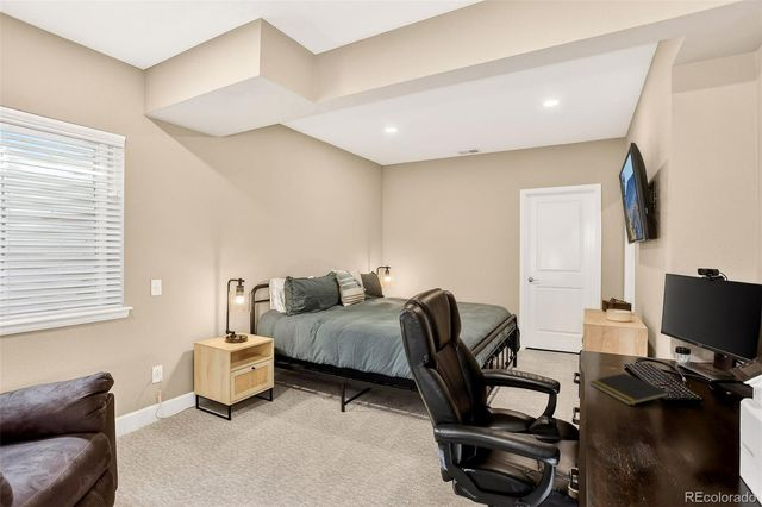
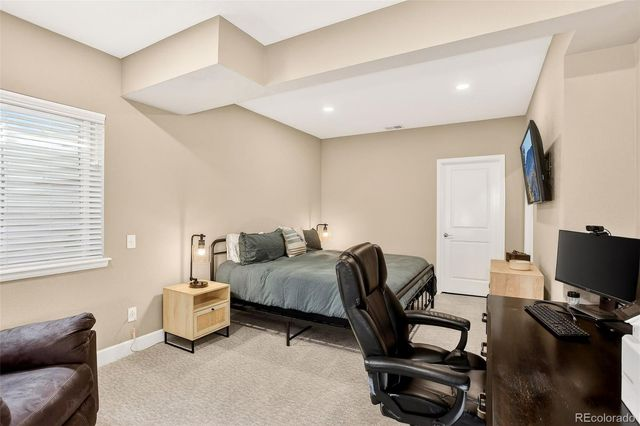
- notepad (626, 387)
